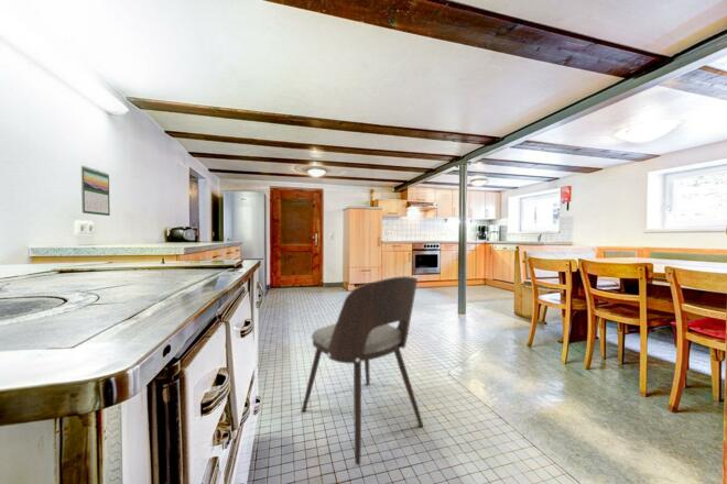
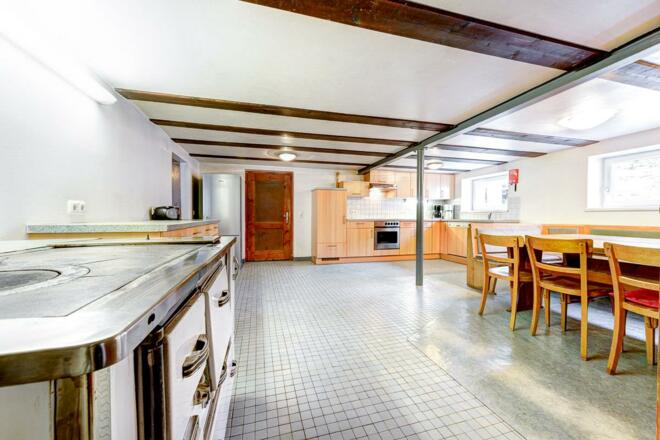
- dining chair (364, 344)
- calendar (96, 191)
